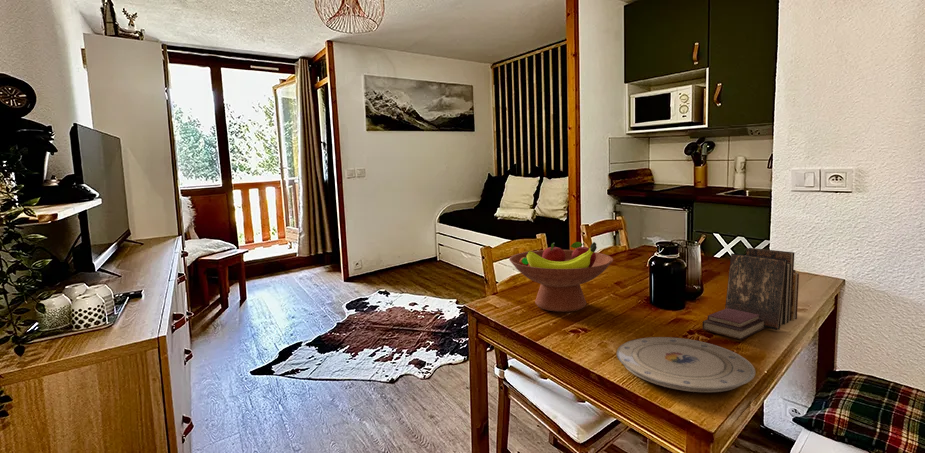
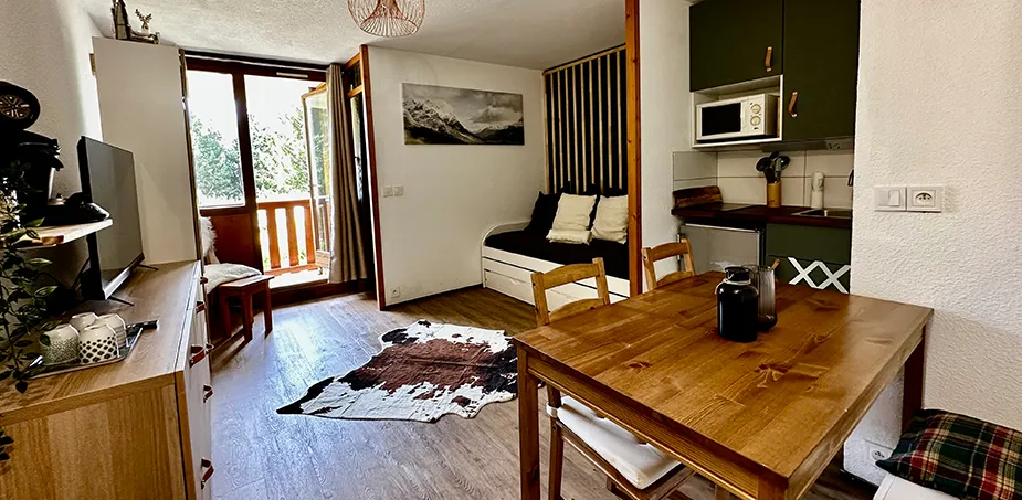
- book (751, 289)
- plate (681, 362)
- fruit bowl (560, 272)
